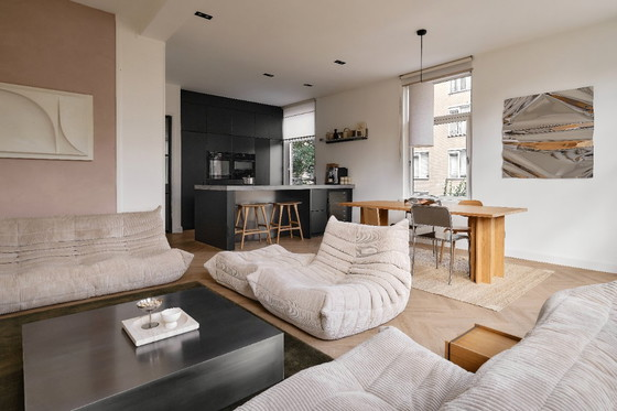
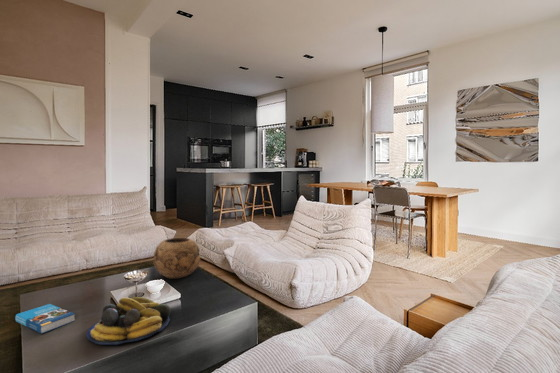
+ decorative bowl (177, 257)
+ fruit bowl (130, 312)
+ book (45, 317)
